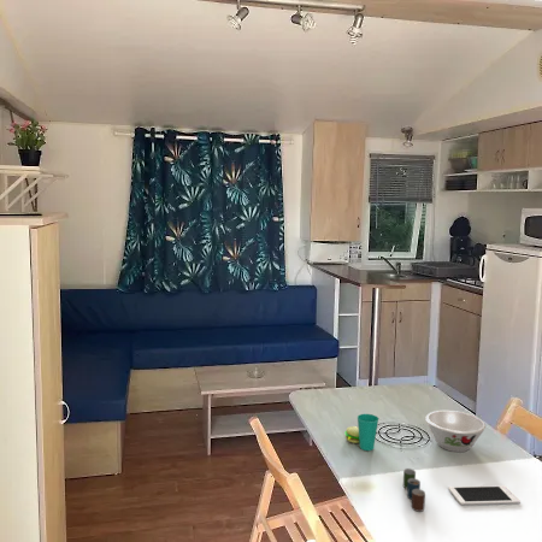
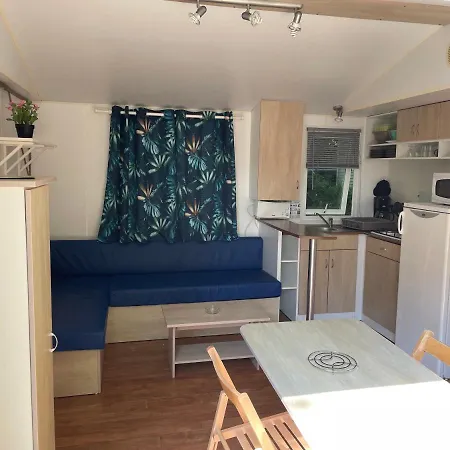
- bowl (454, 432)
- cell phone (483, 495)
- cup (413, 482)
- cup (361, 429)
